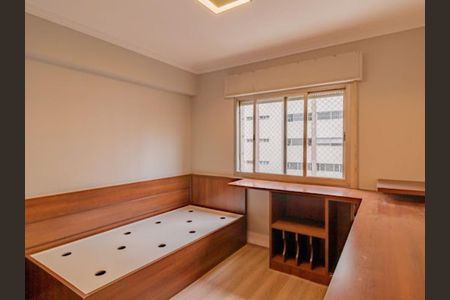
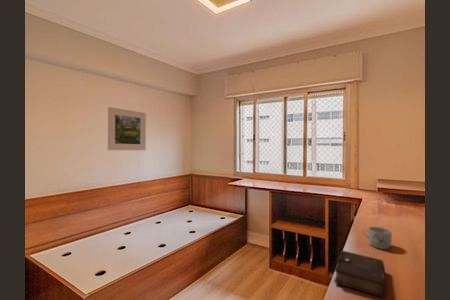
+ mug (376, 237)
+ book (360, 266)
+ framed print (128, 130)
